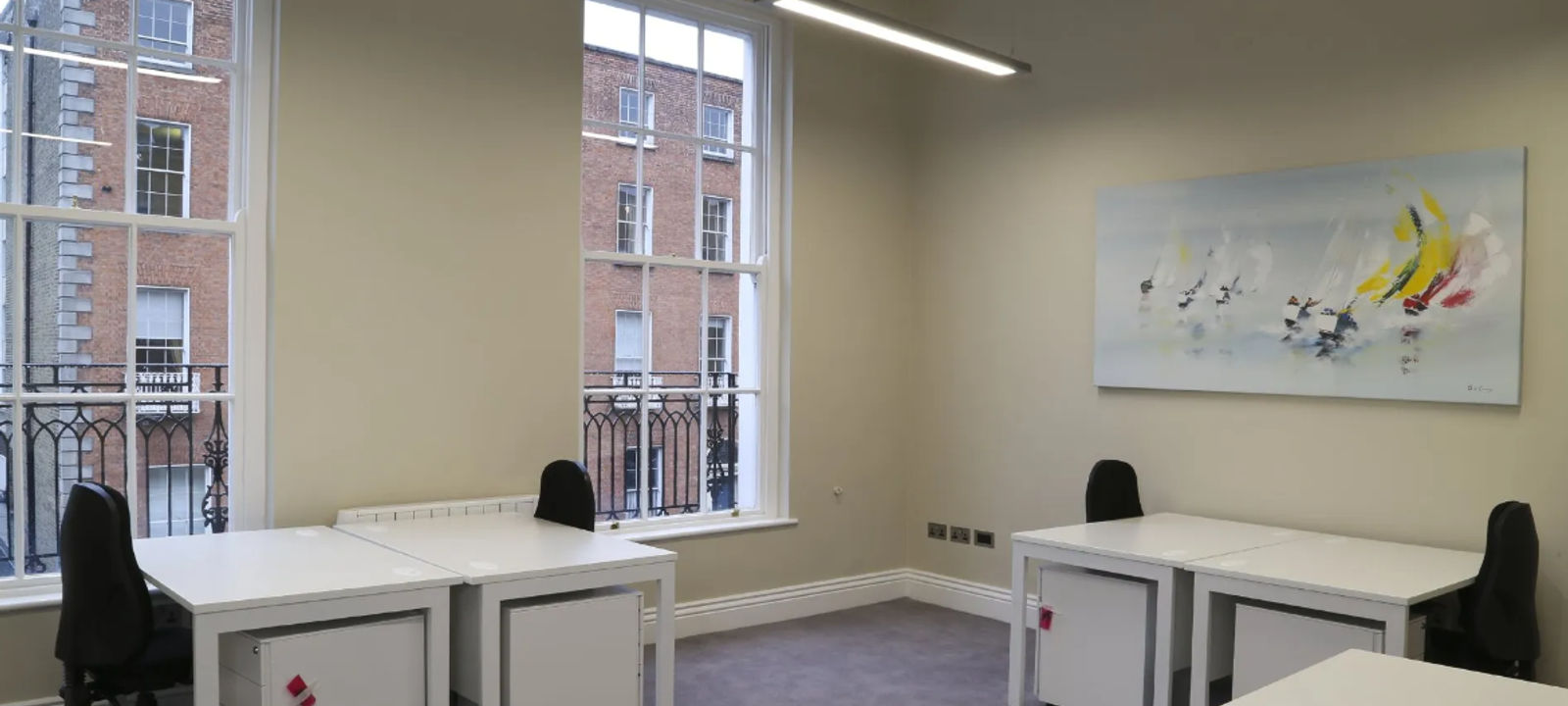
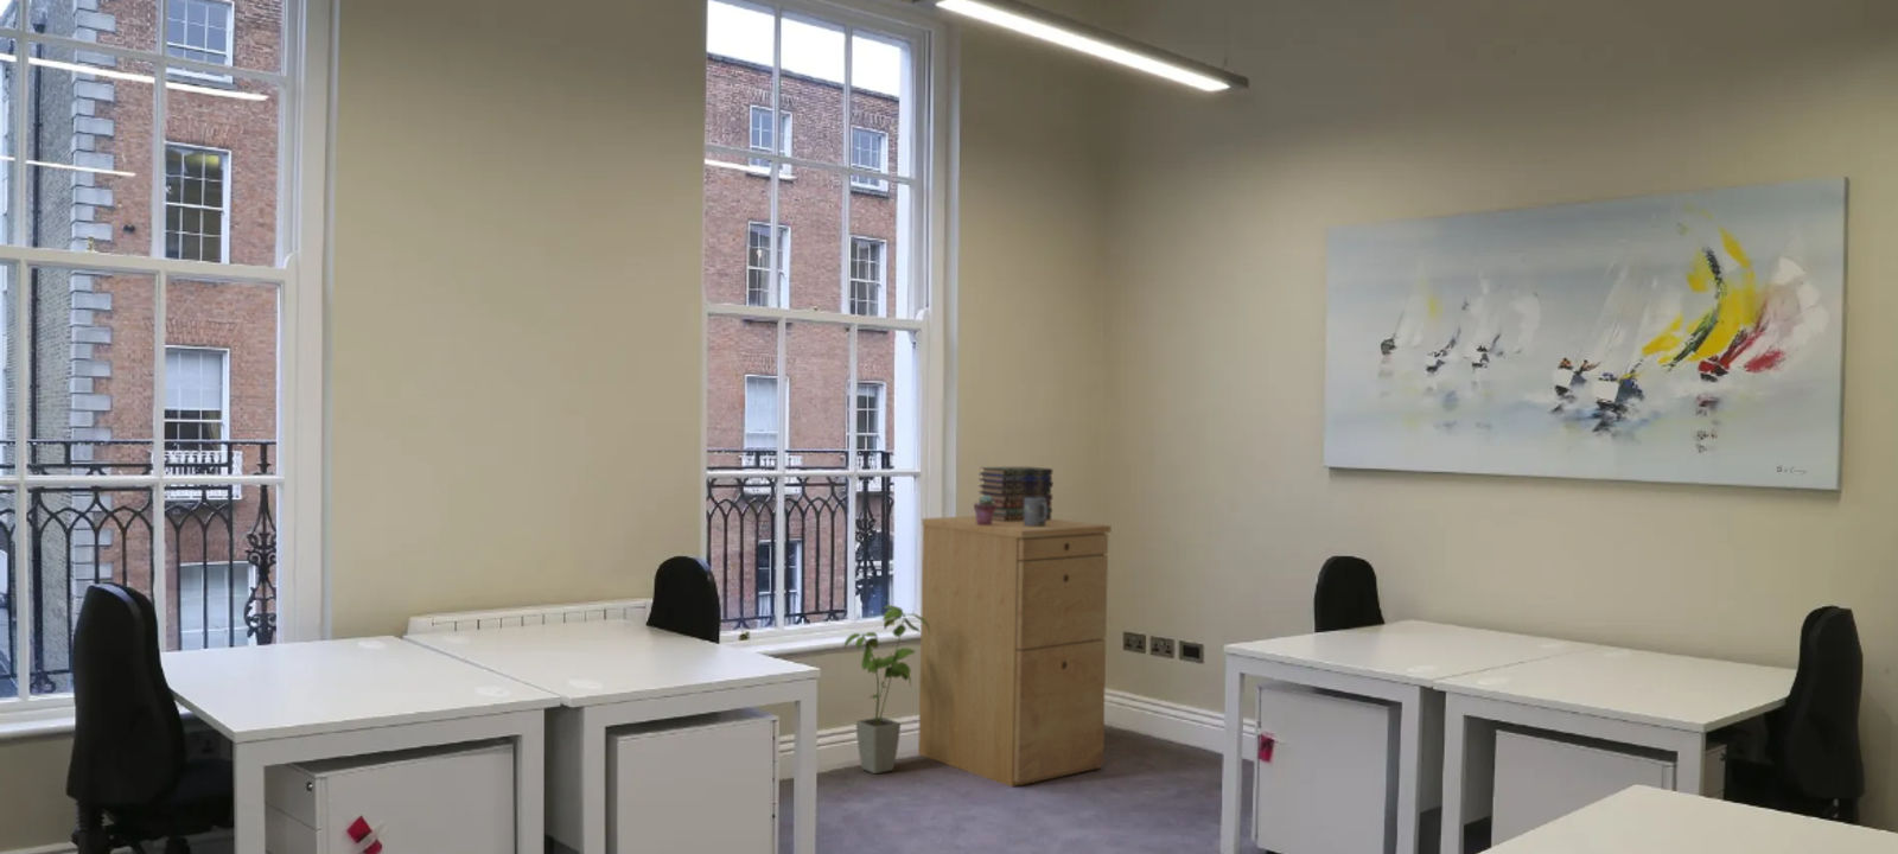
+ potted succulent (984, 509)
+ house plant (888, 687)
+ filing cabinet (1012, 641)
+ mug (1037, 512)
+ book stack (1016, 492)
